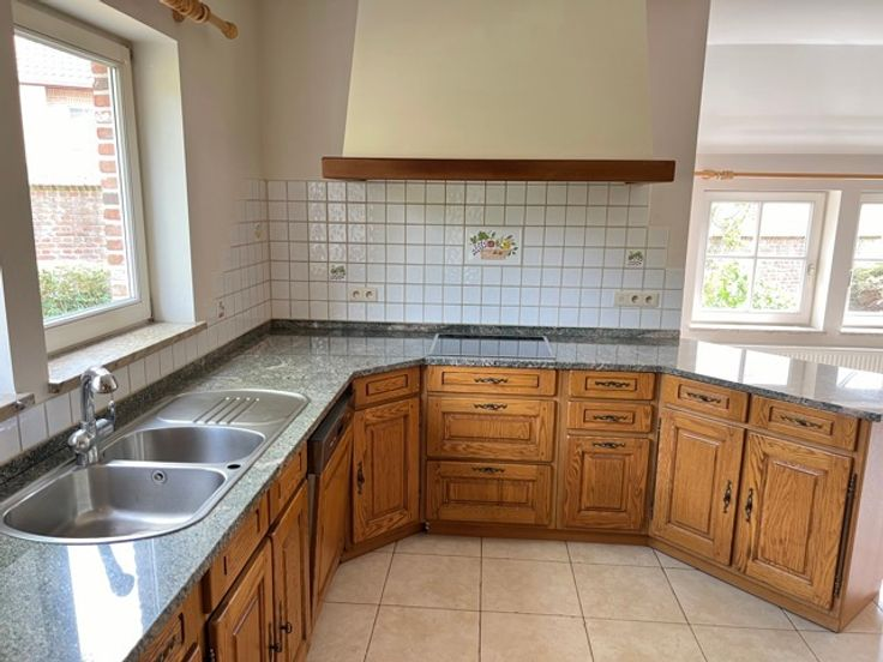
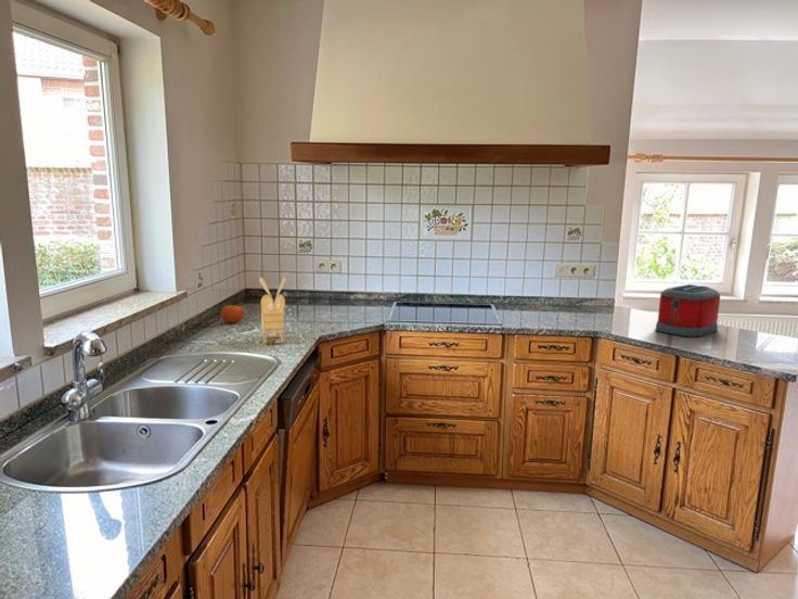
+ toaster (687, 308)
+ utensil holder (271, 307)
+ fruit (232, 314)
